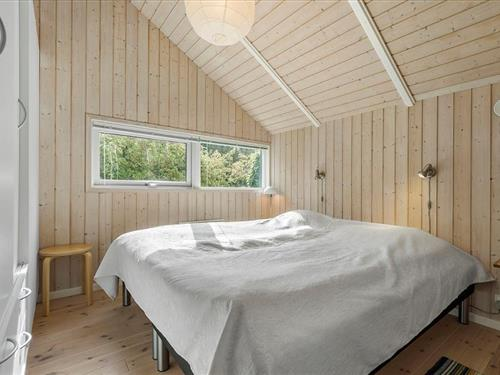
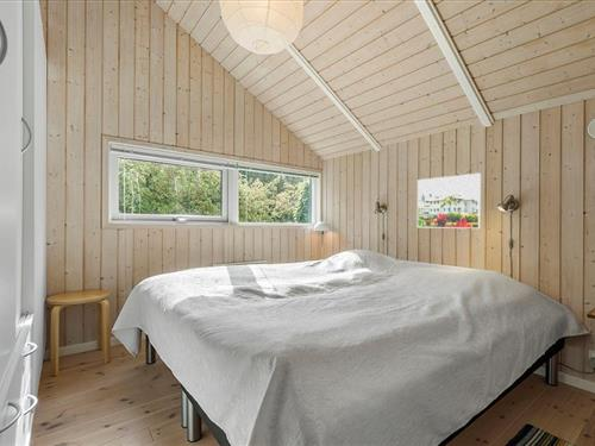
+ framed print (446, 202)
